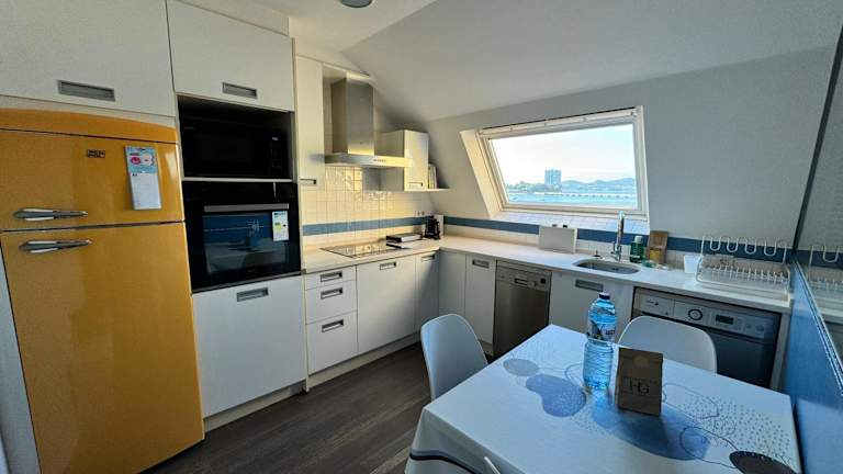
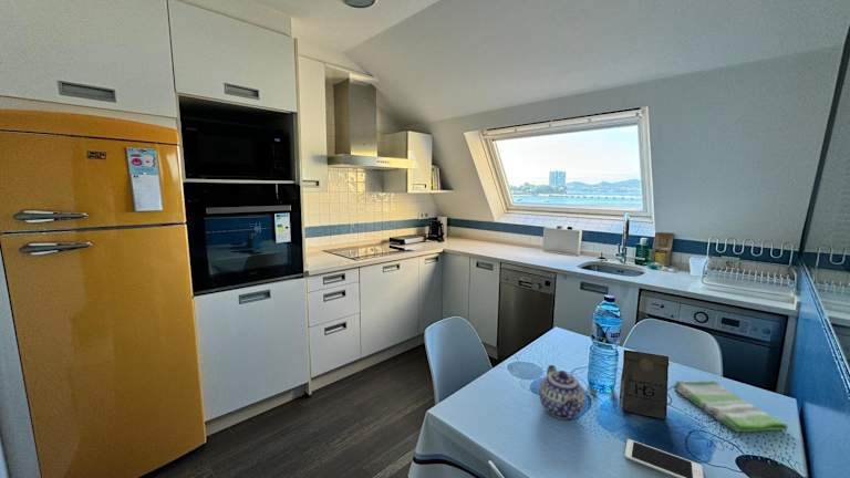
+ teapot (561, 391)
+ cell phone (662, 460)
+ dish towel (725, 403)
